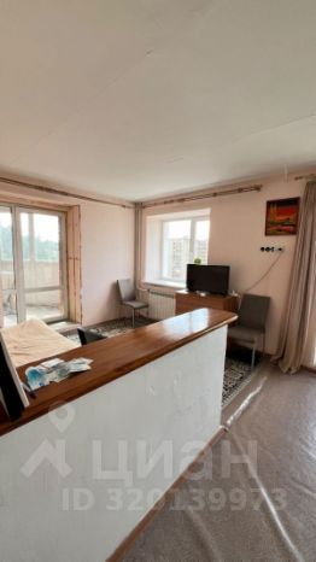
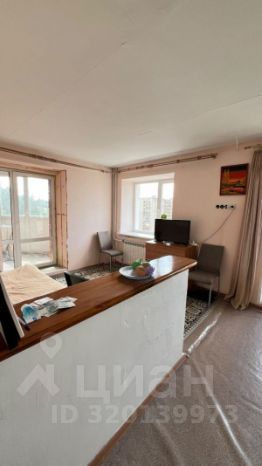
+ fruit bowl (137, 267)
